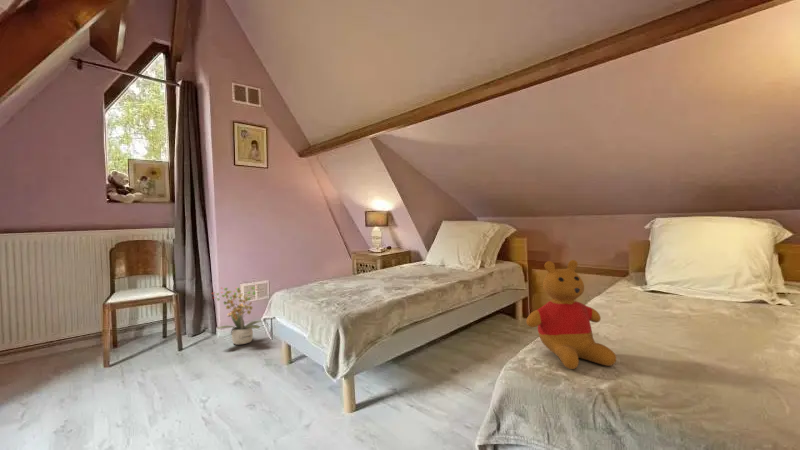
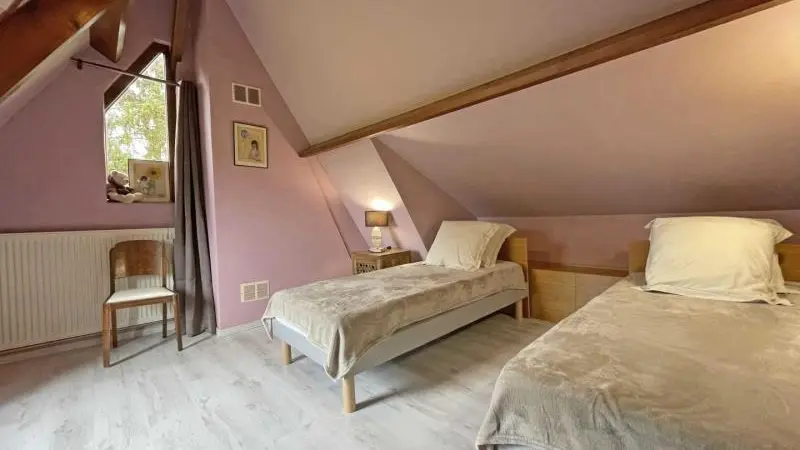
- teddy bear (571, 309)
- potted plant (238, 314)
